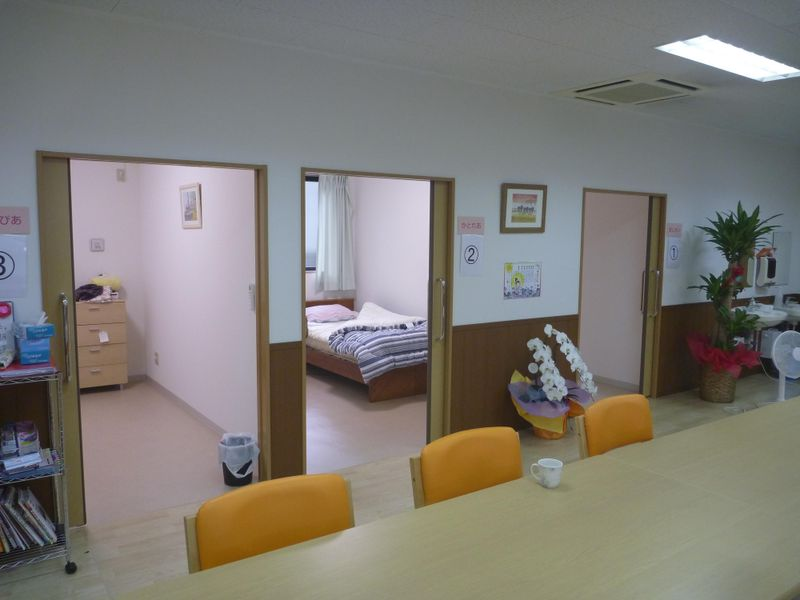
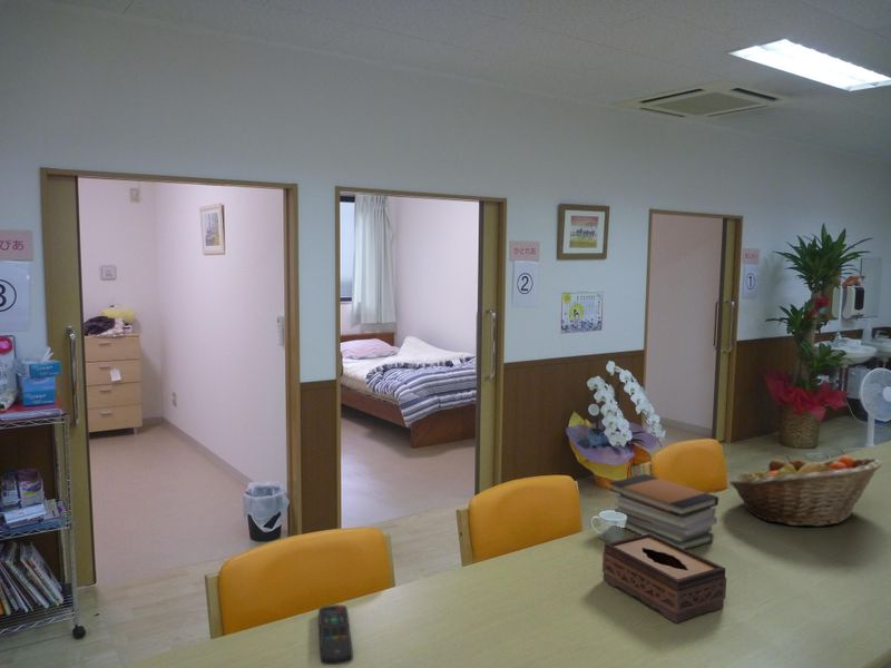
+ book stack (663, 511)
+ tissue box (662, 574)
+ remote control (334, 632)
+ fruit basket (804, 482)
